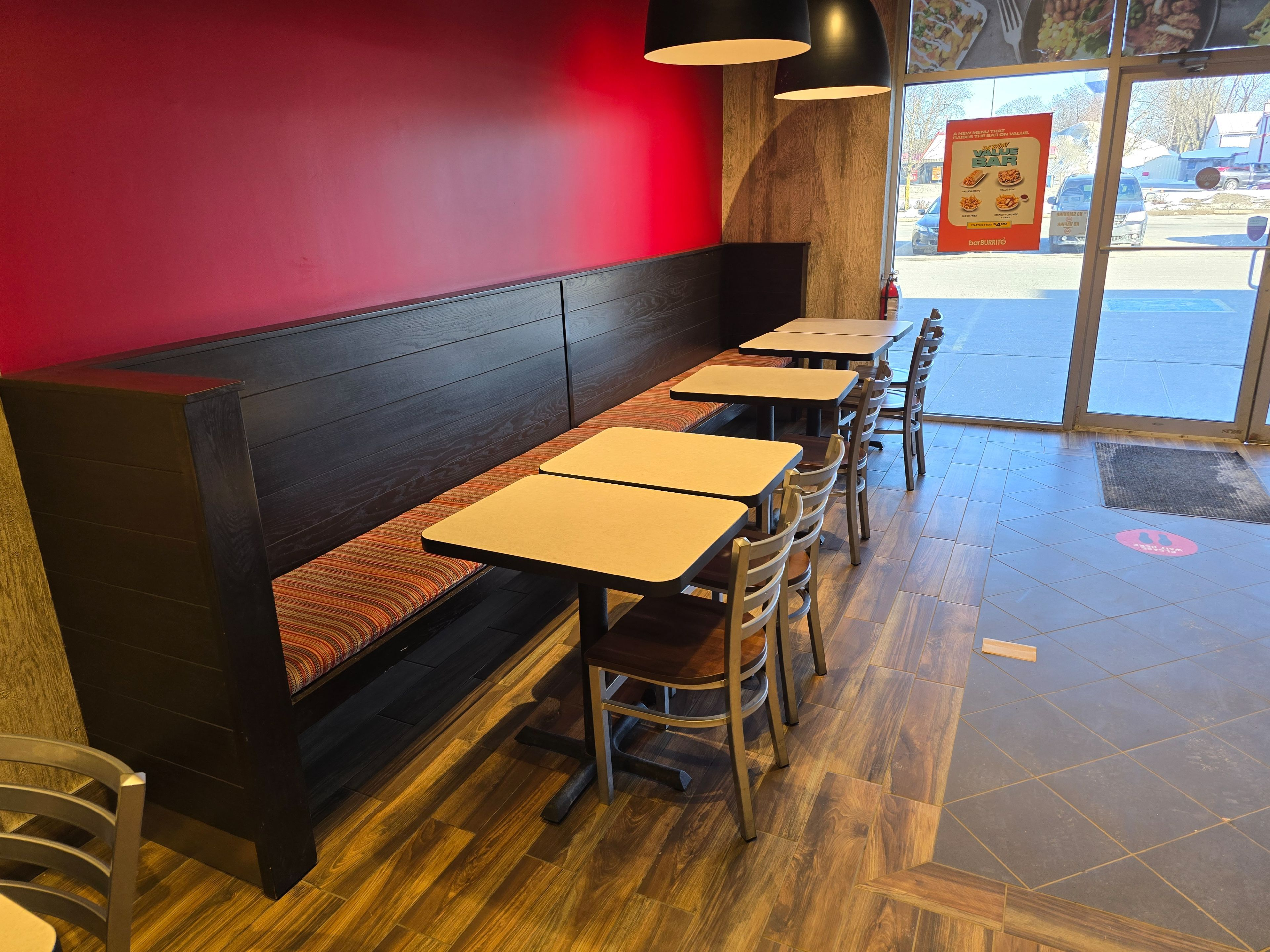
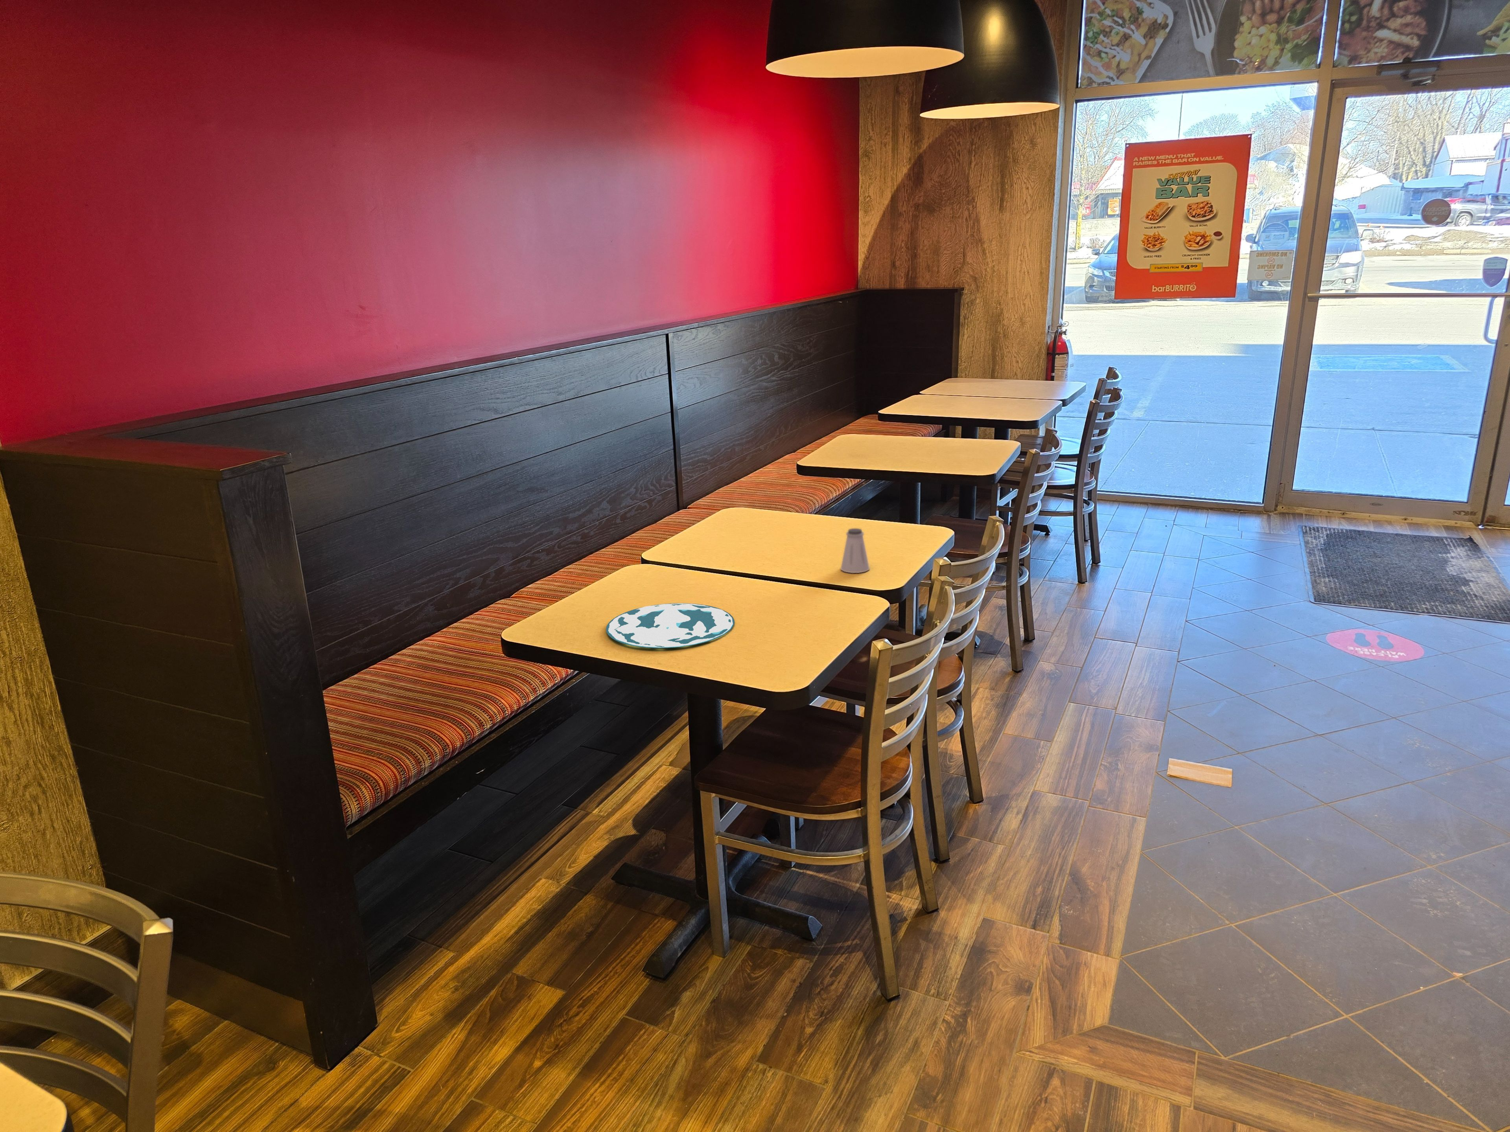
+ plate (671, 620)
+ saltshaker (855, 549)
